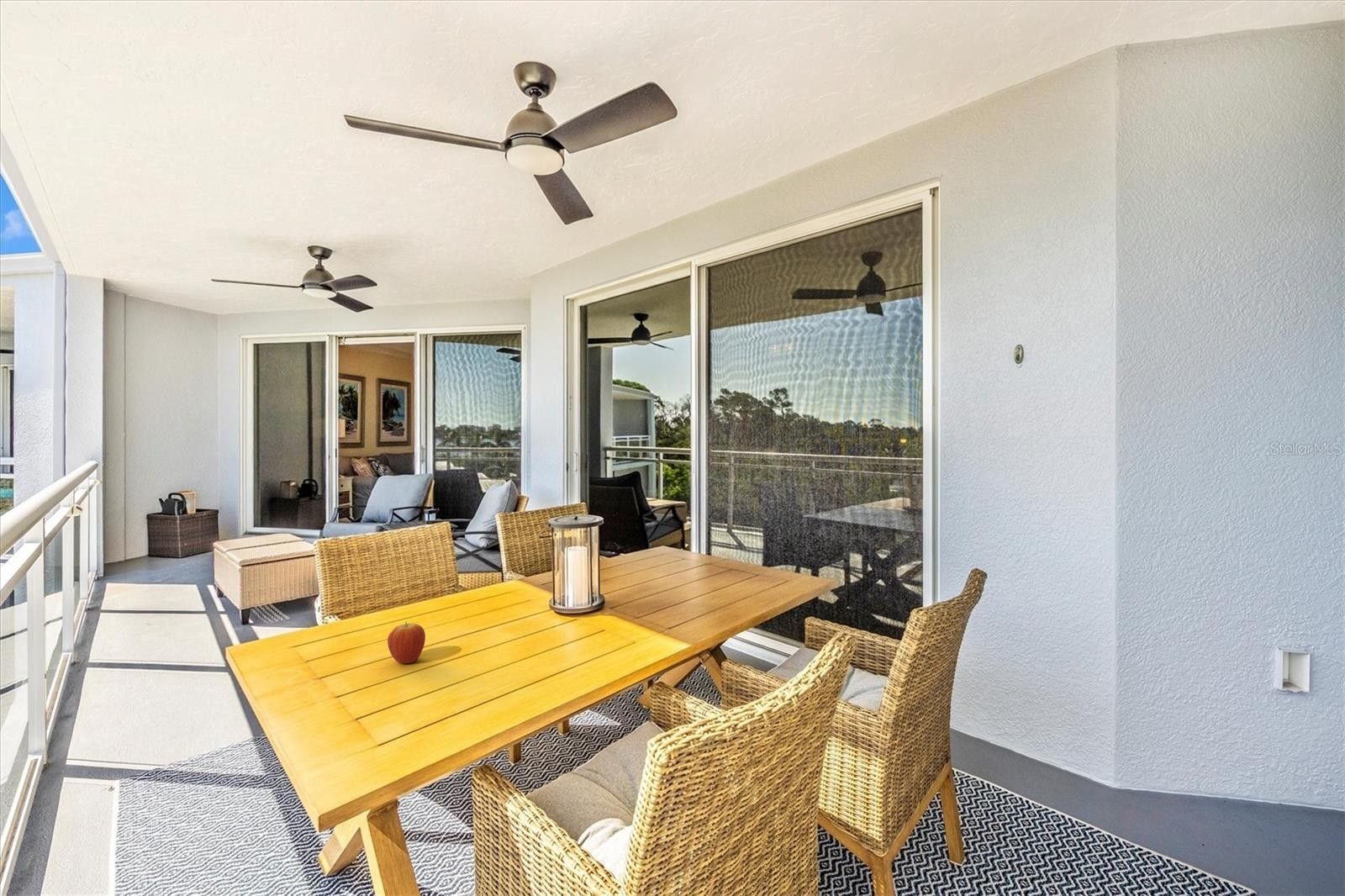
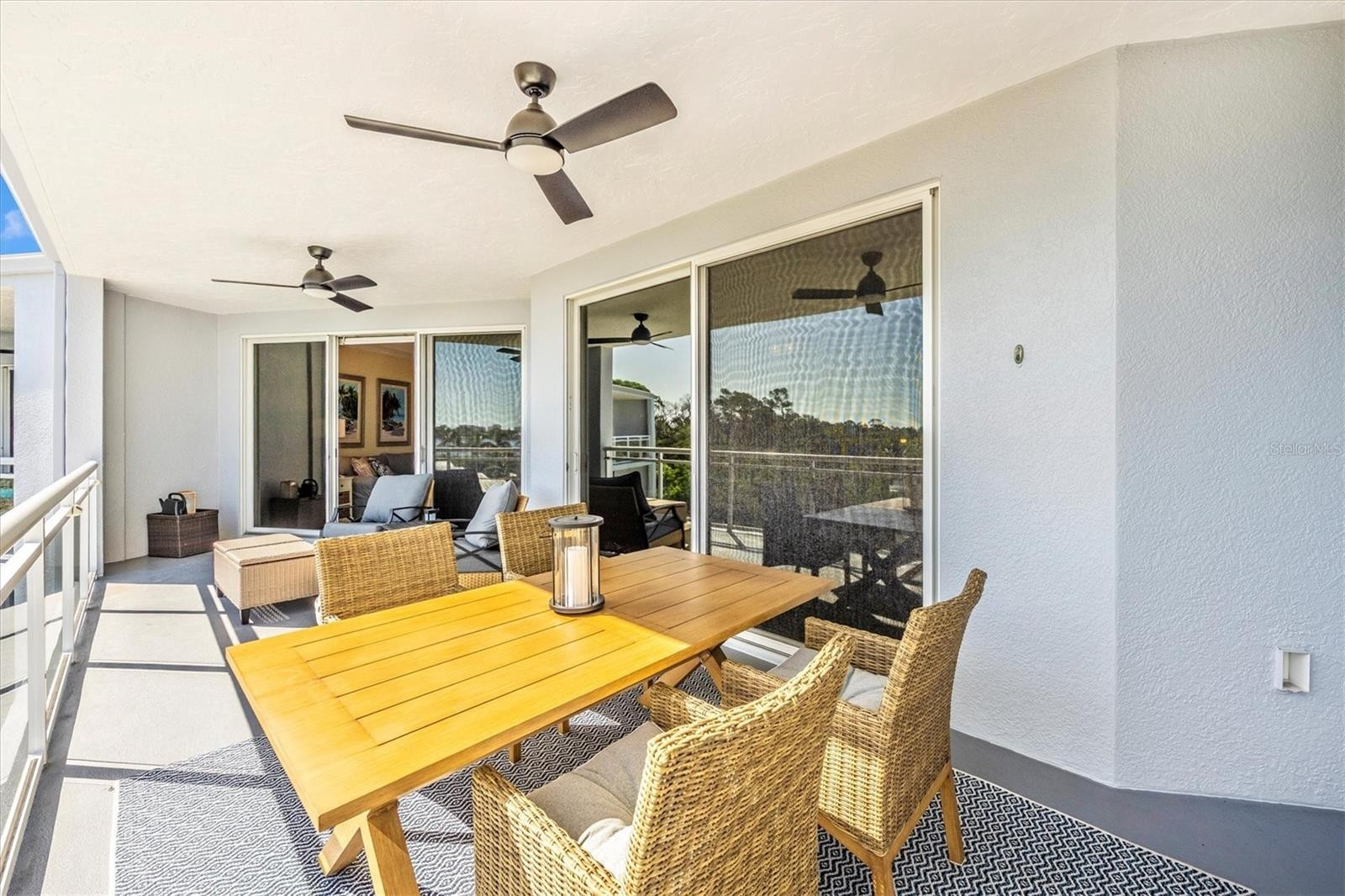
- fruit (407, 640)
